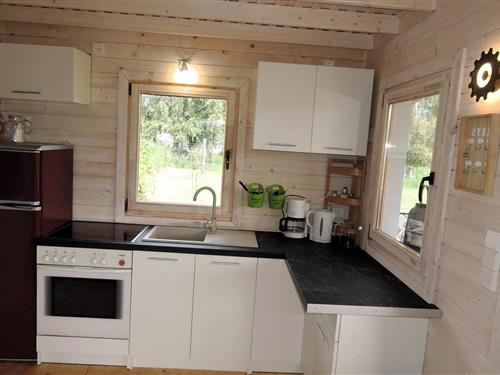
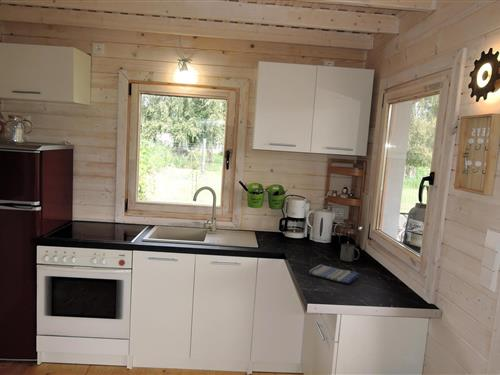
+ mug (350, 253)
+ dish towel (333, 273)
